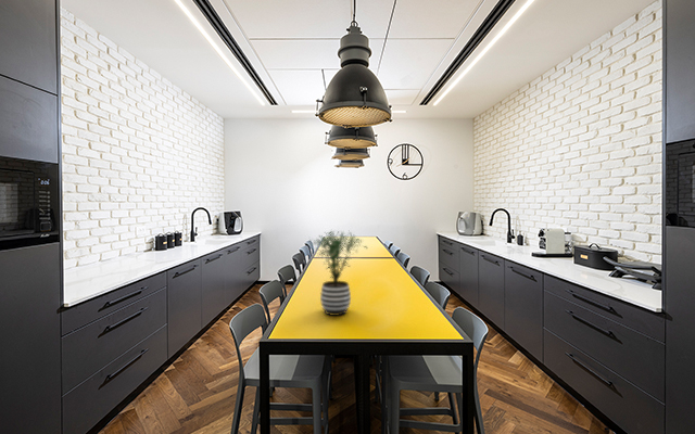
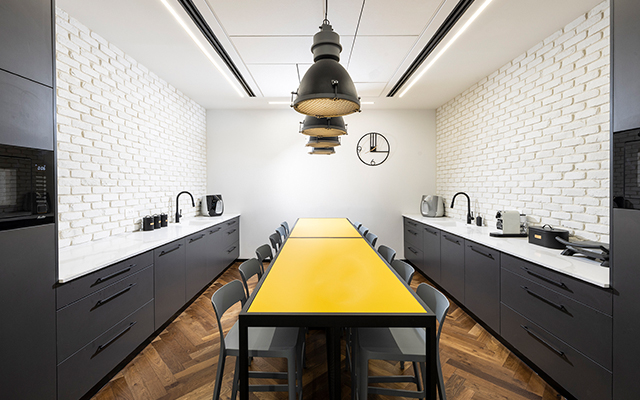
- potted plant (336, 270)
